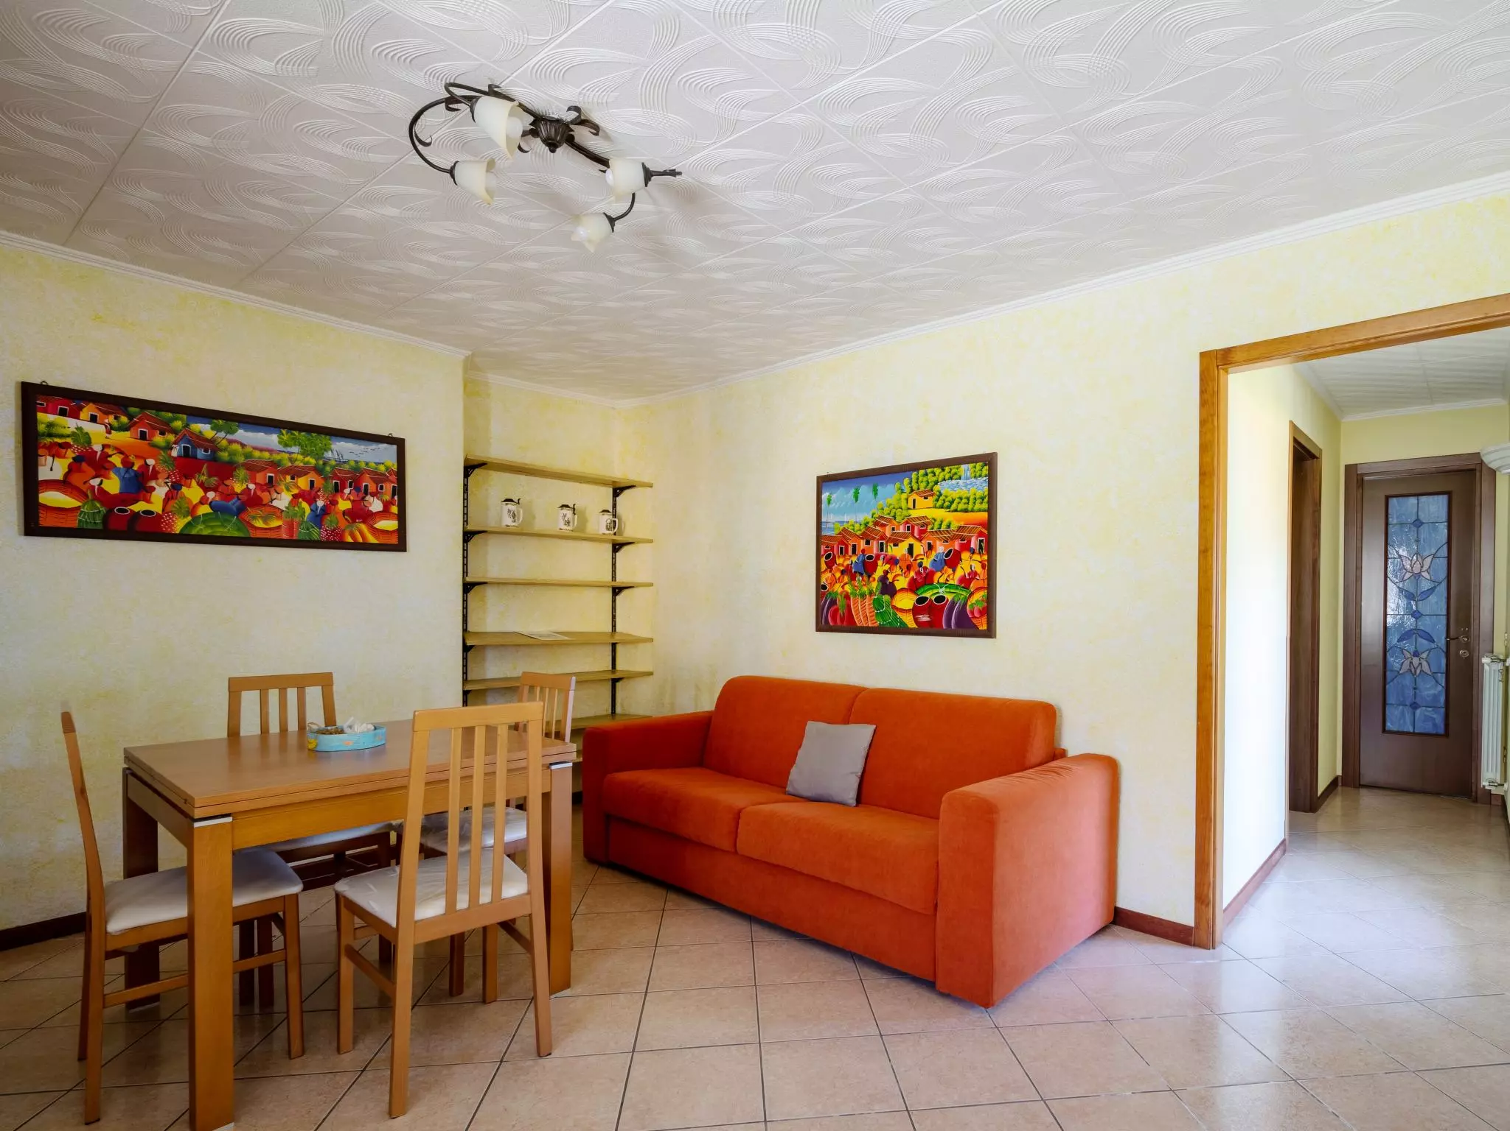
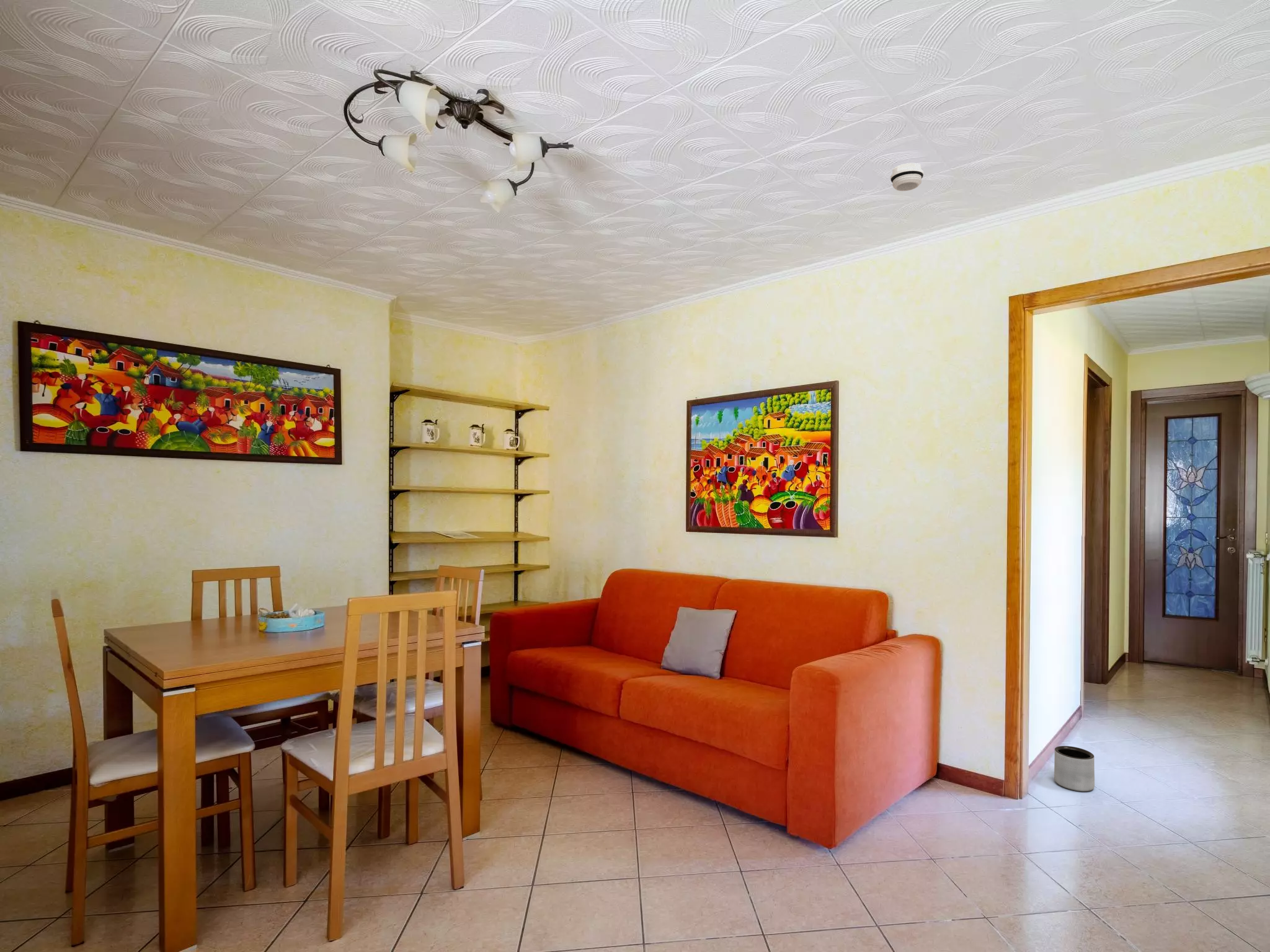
+ smoke detector (907, 177)
+ planter (1074, 769)
